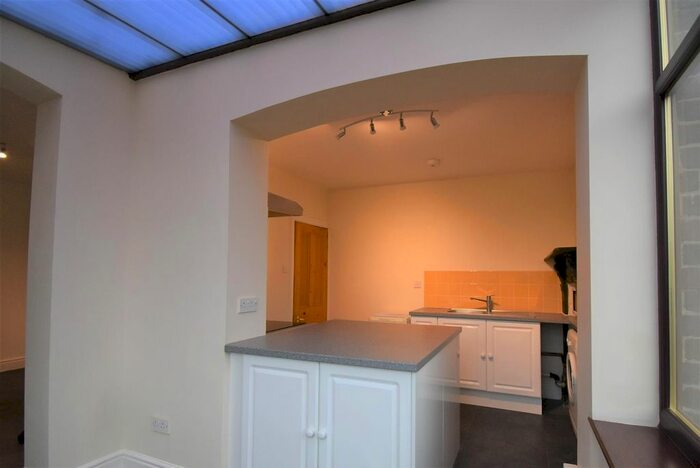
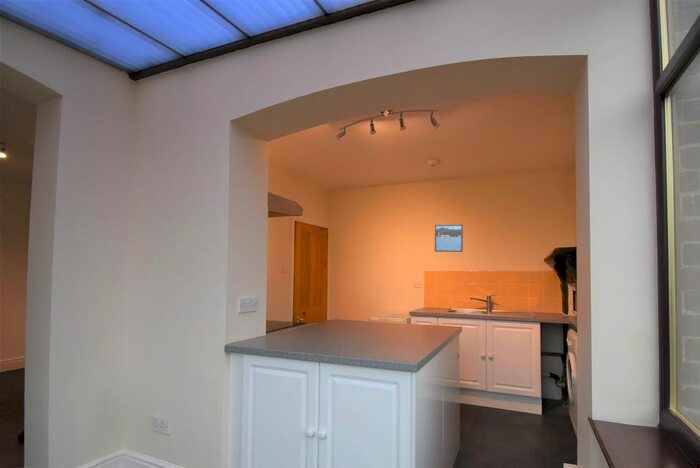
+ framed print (448, 238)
